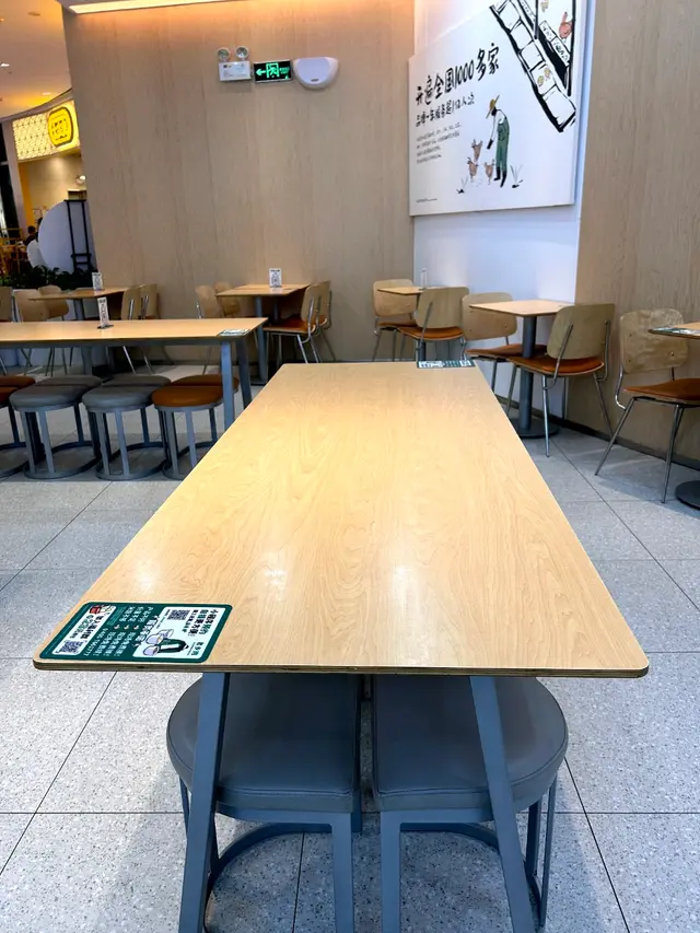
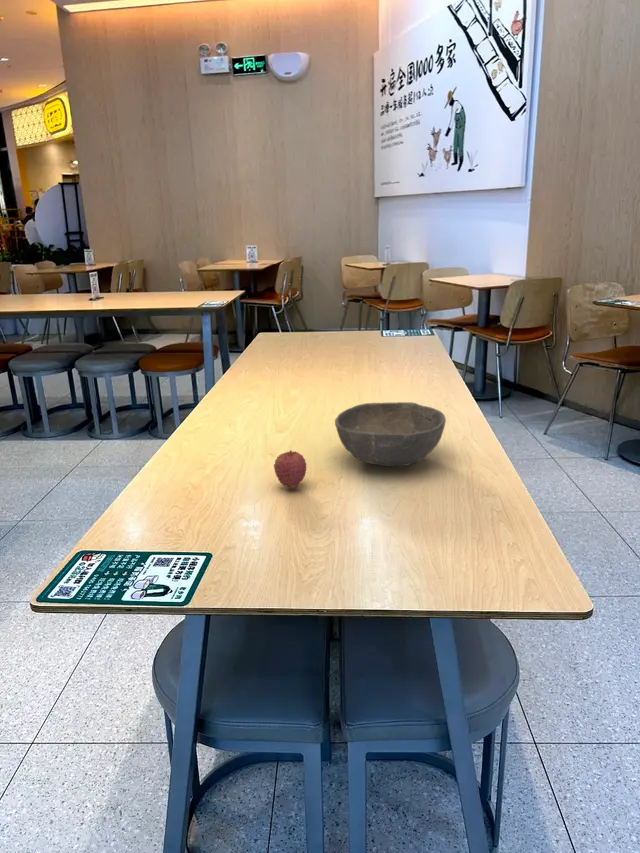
+ fruit (290, 468)
+ bowl (389, 437)
